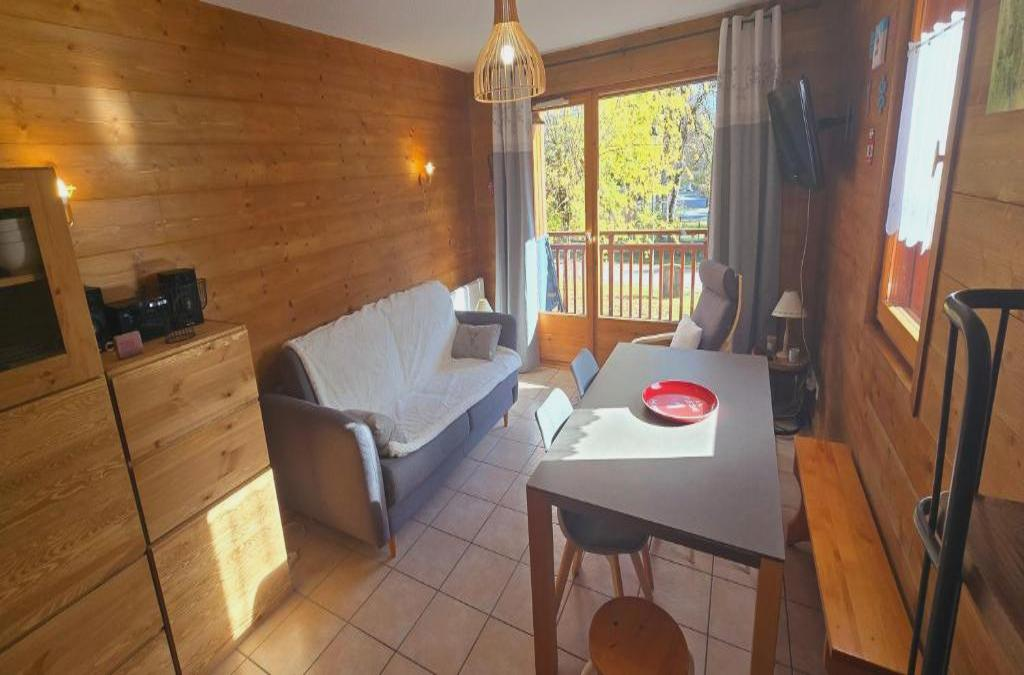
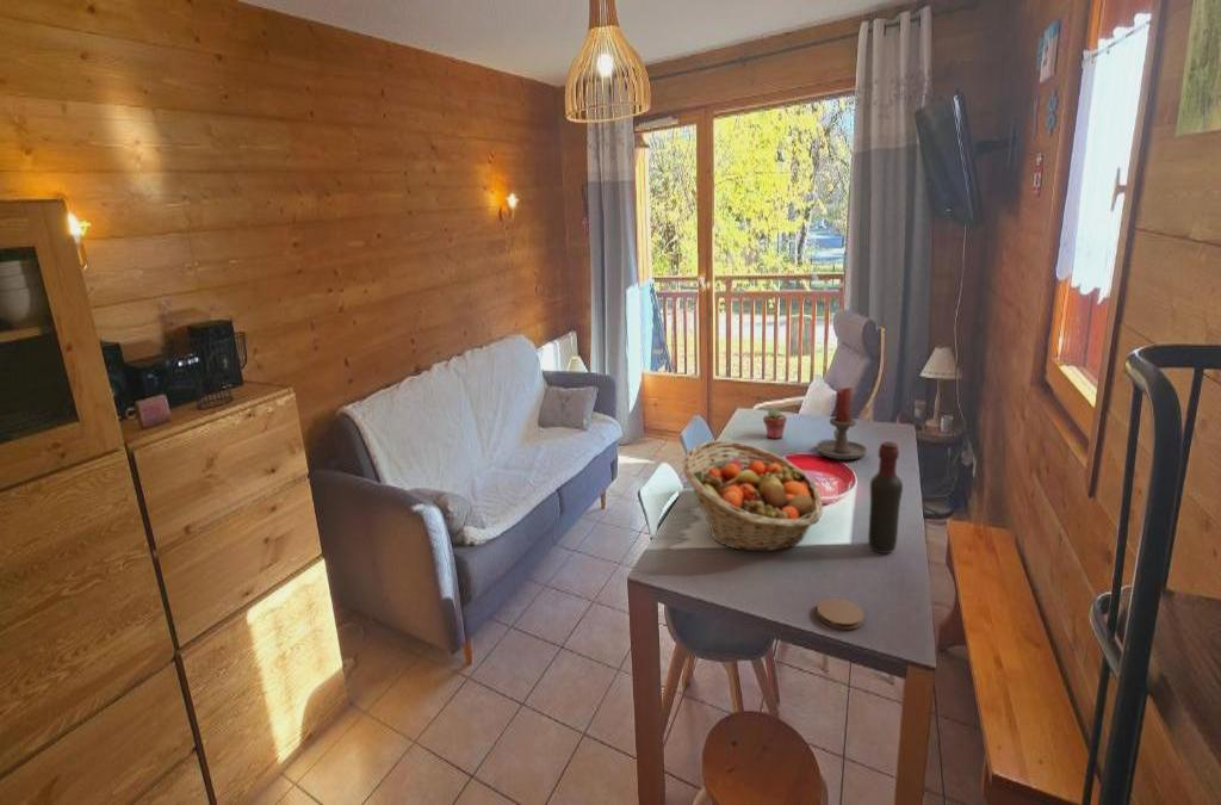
+ coaster (839, 613)
+ potted succulent (774, 422)
+ fruit basket (751, 490)
+ candle holder (841, 419)
+ wine bottle (885, 496)
